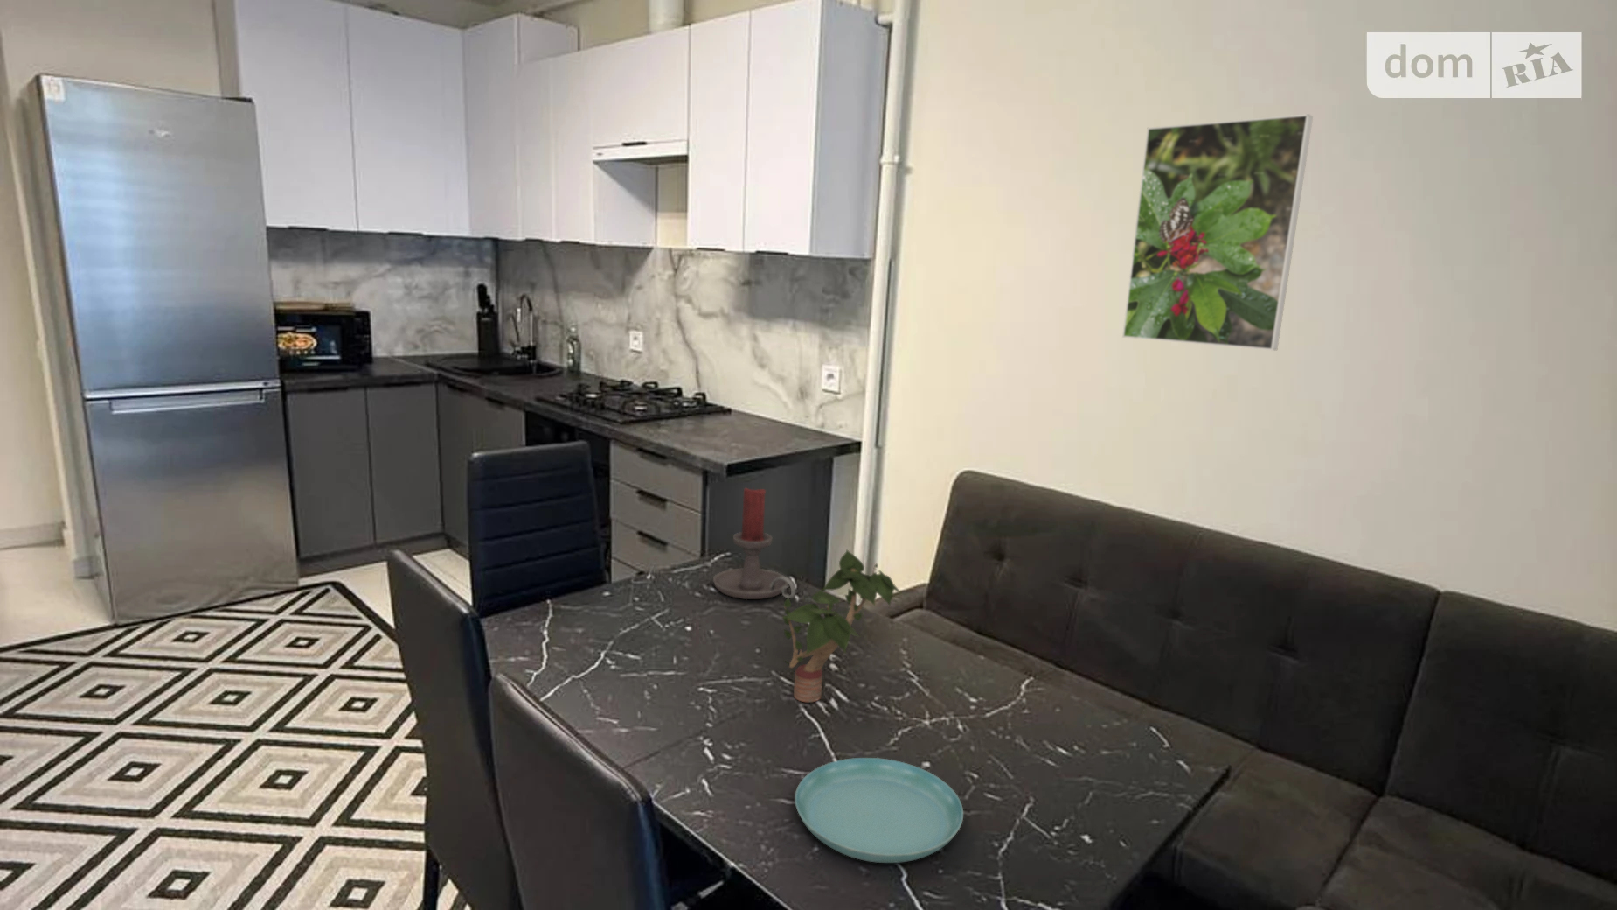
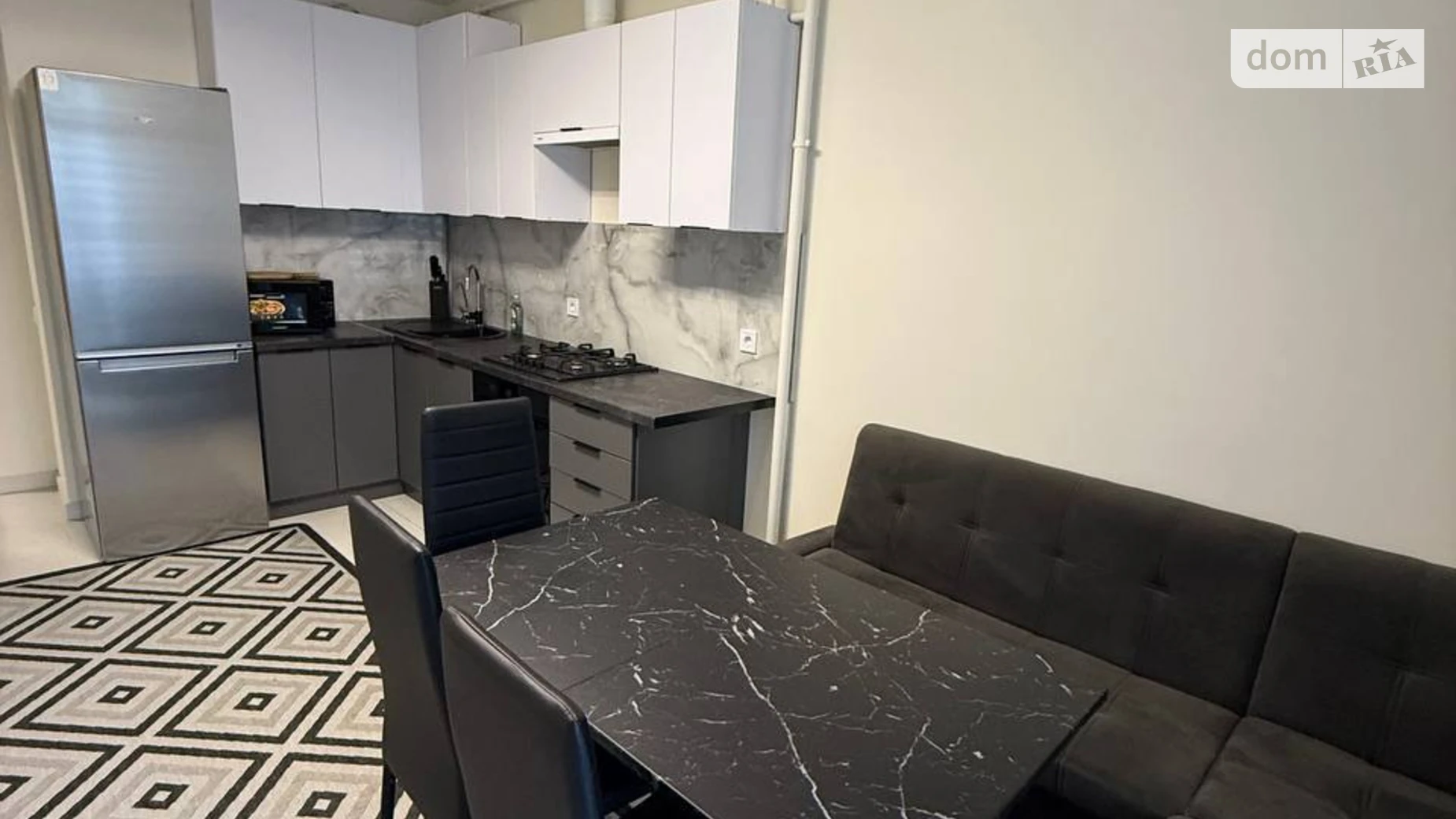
- potted plant (848, 626)
- candle holder (761, 541)
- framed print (1209, 236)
- saucer (877, 810)
